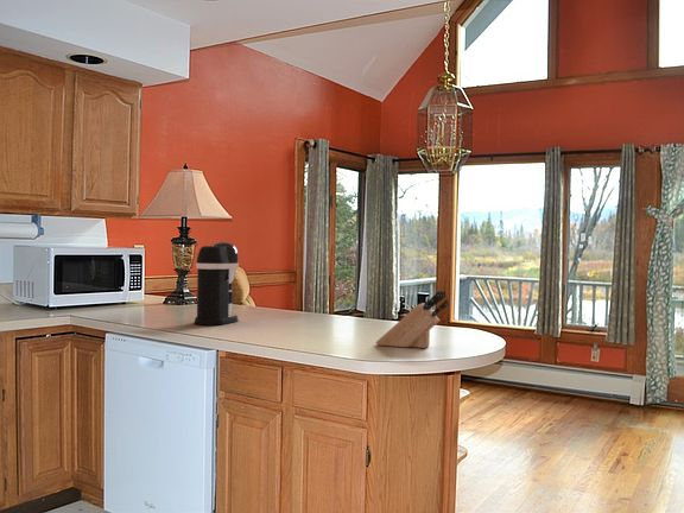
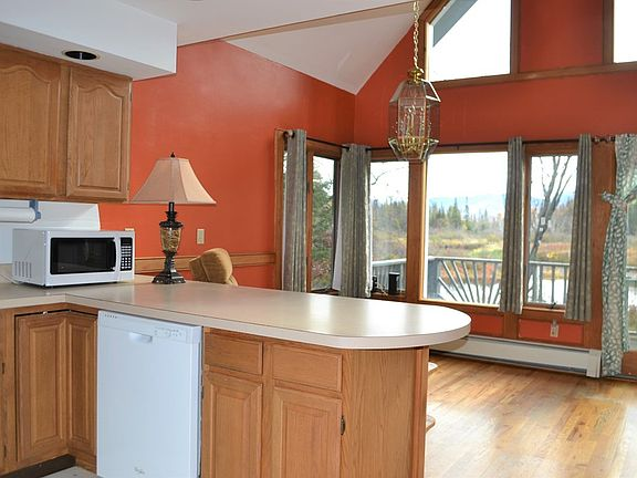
- knife block (412, 317)
- coffee maker (217, 281)
